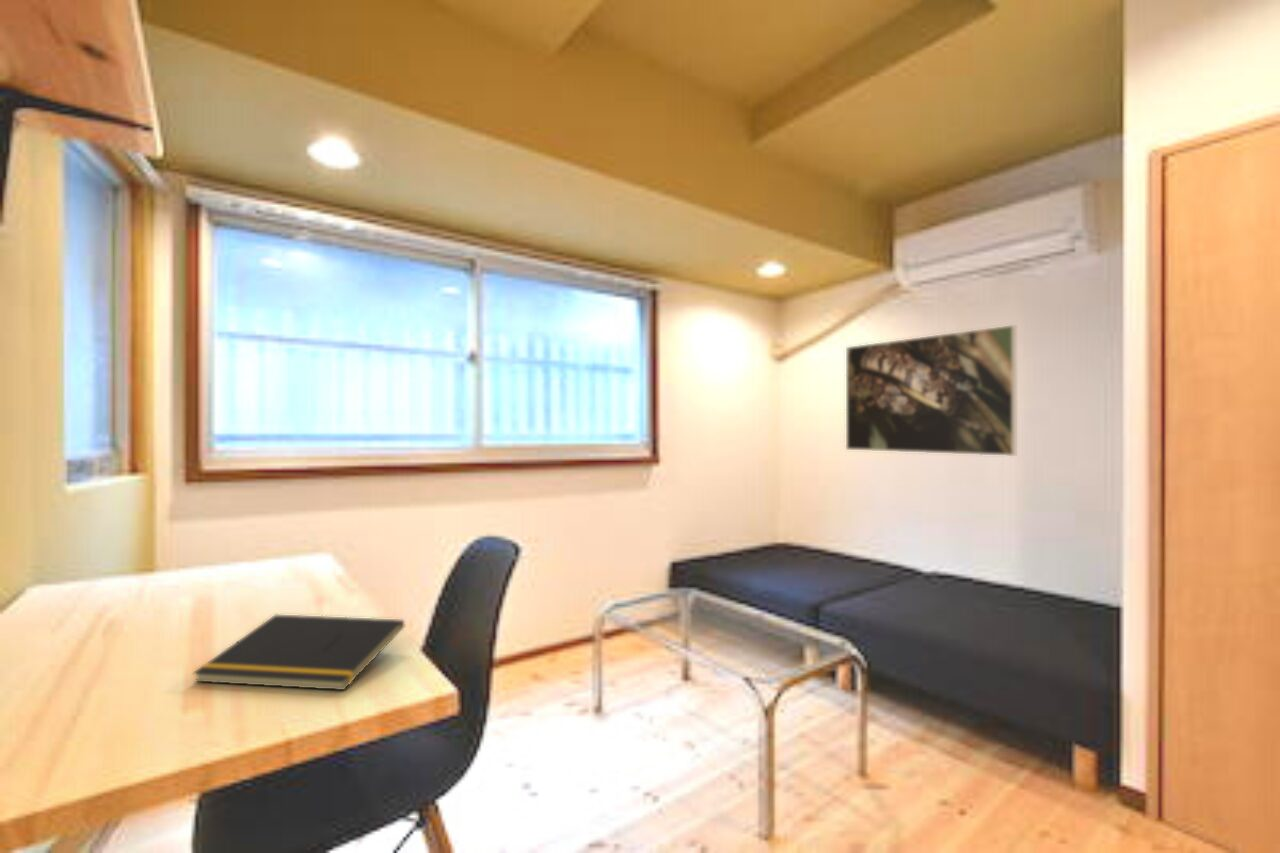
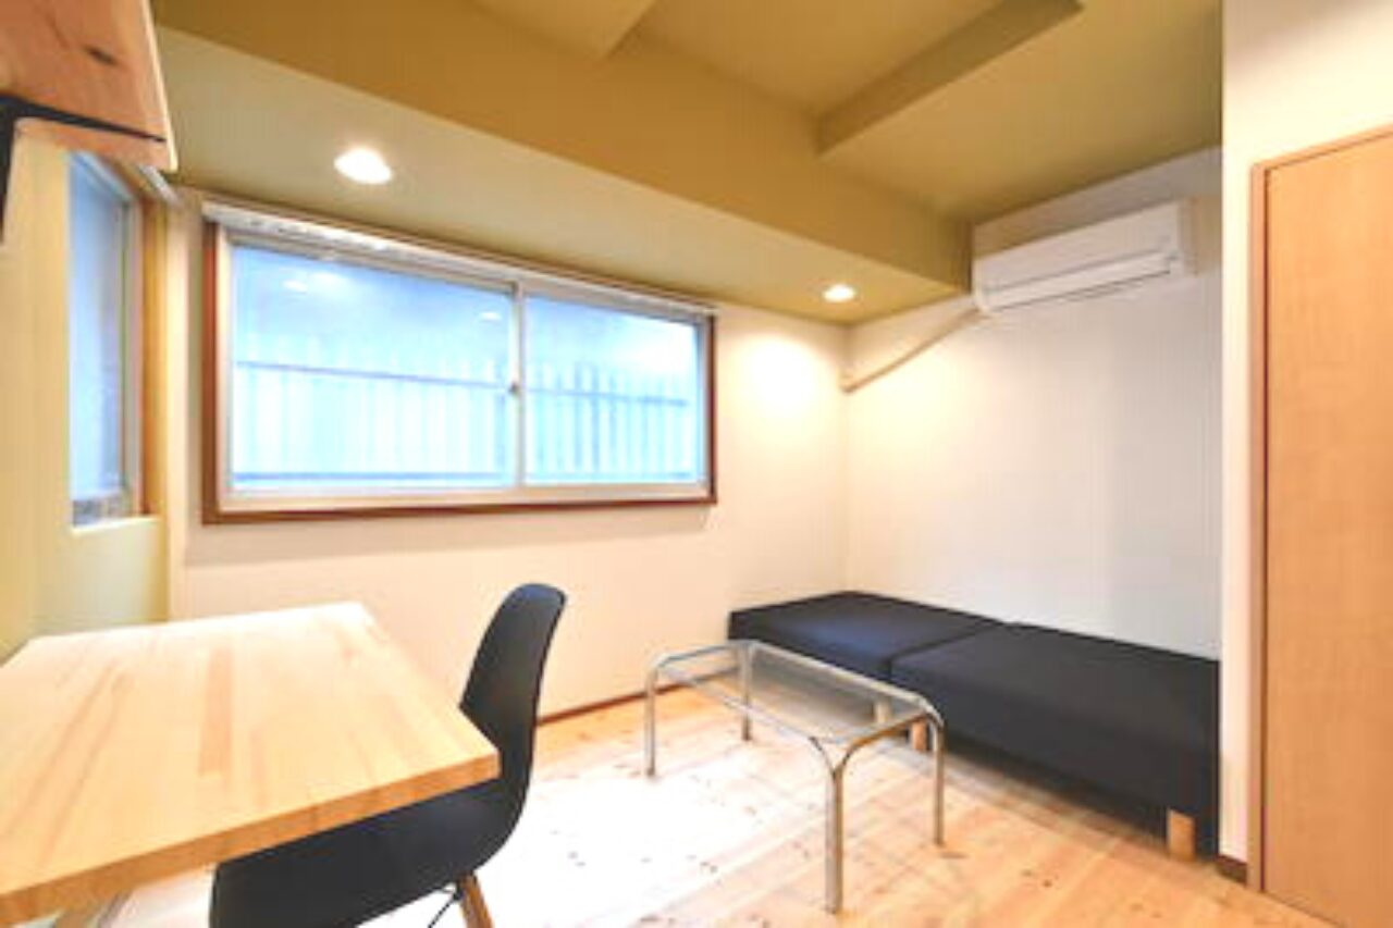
- notepad (306, 648)
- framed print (921, 394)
